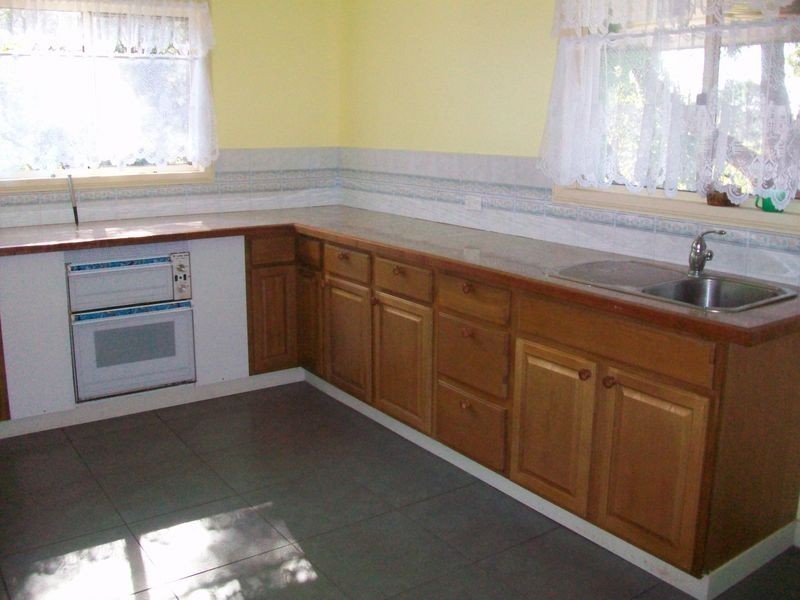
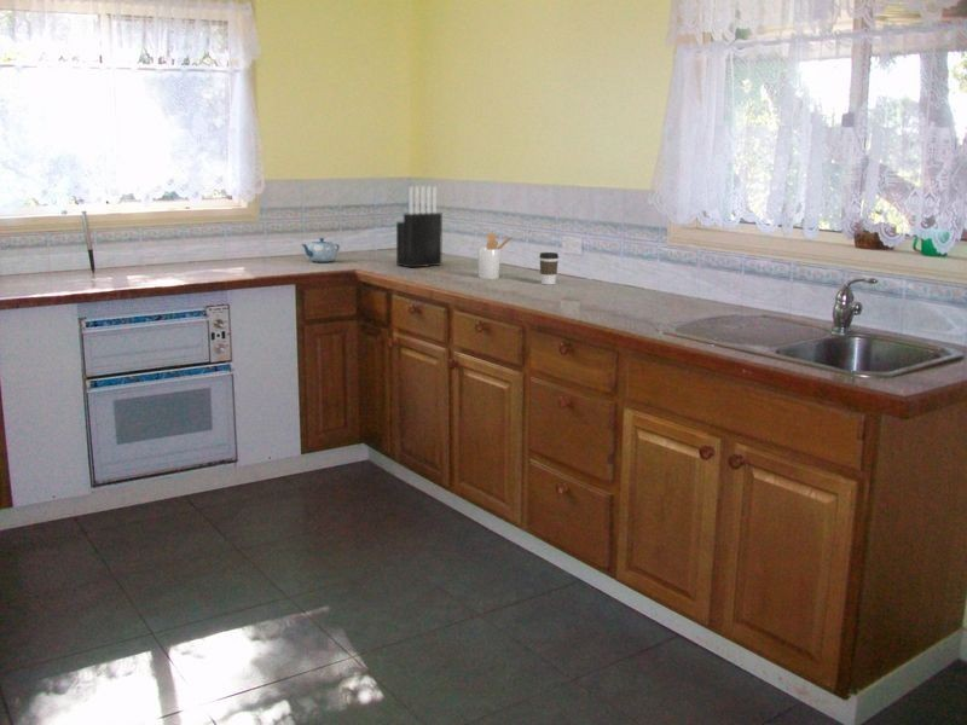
+ chinaware (320, 249)
+ utensil holder (494, 255)
+ knife block (417, 226)
+ coffee cup (548, 268)
